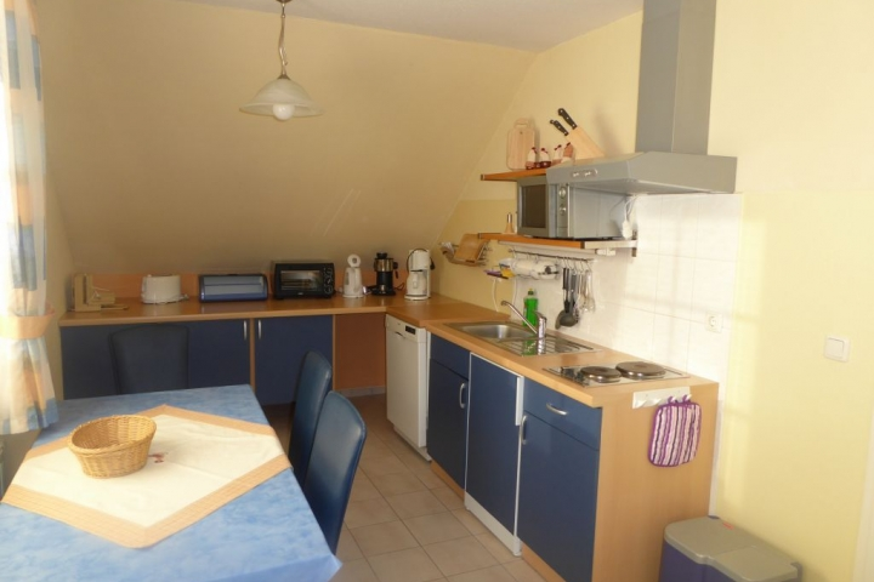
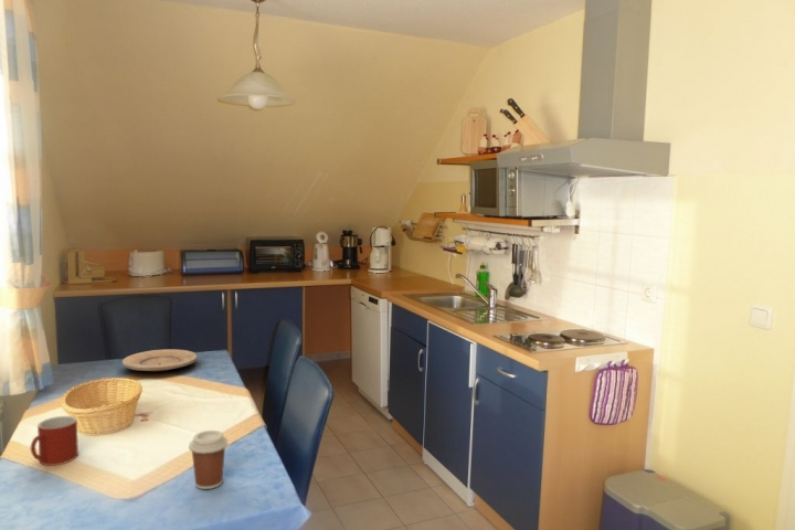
+ plate (160, 362)
+ coffee cup (209, 459)
+ mug (53, 443)
